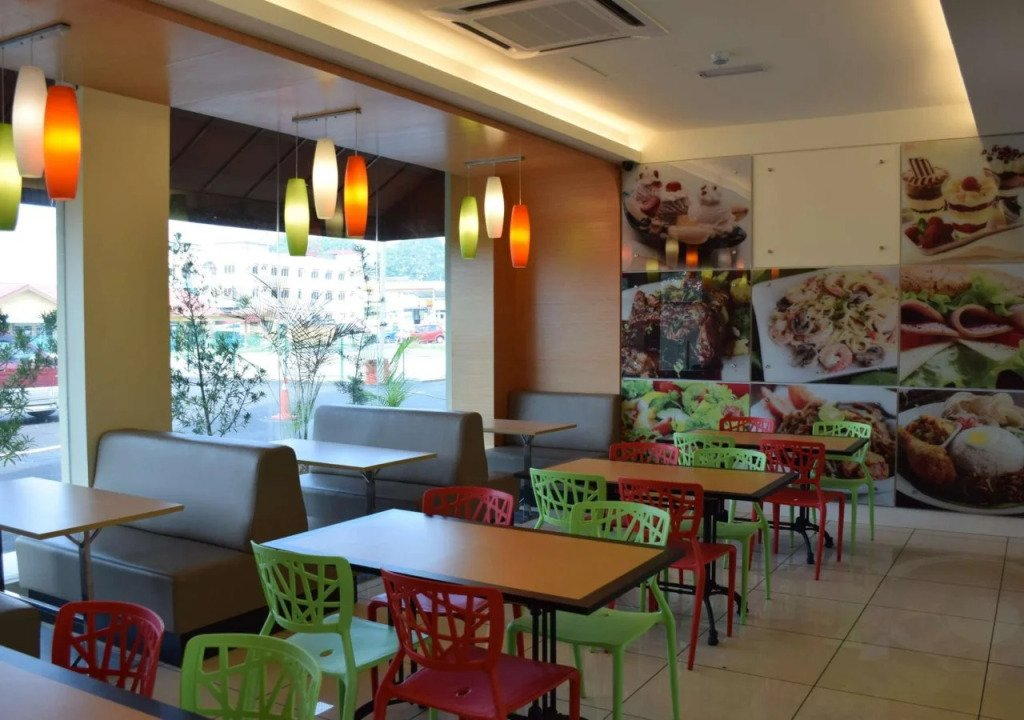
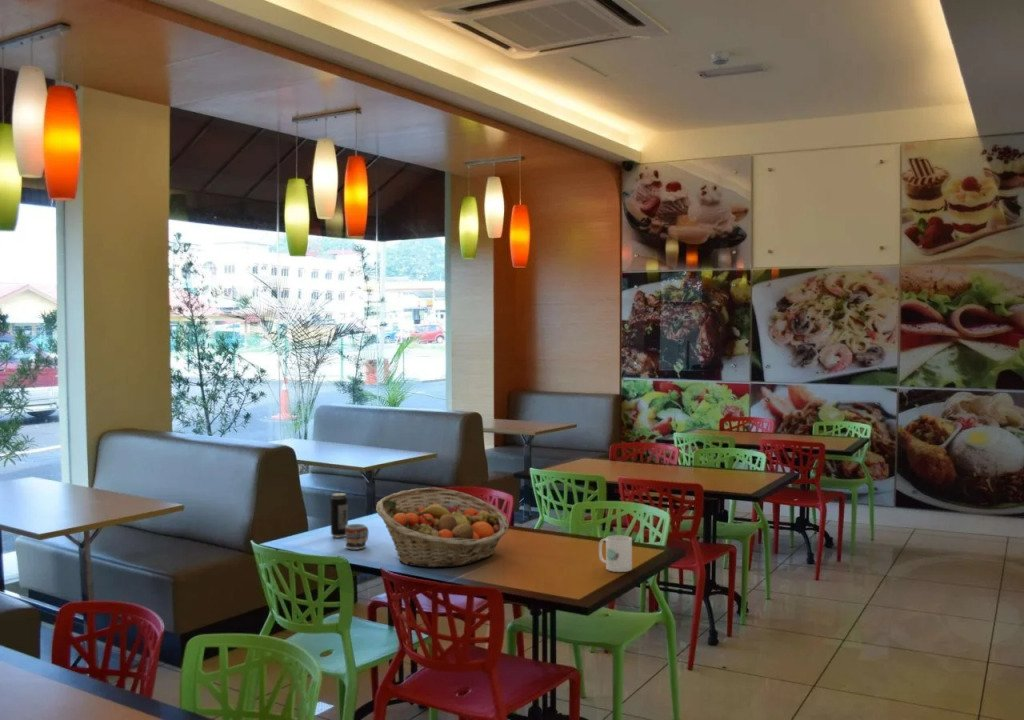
+ fruit basket (443, 525)
+ cup (358, 535)
+ beverage can (339, 515)
+ mug (614, 552)
